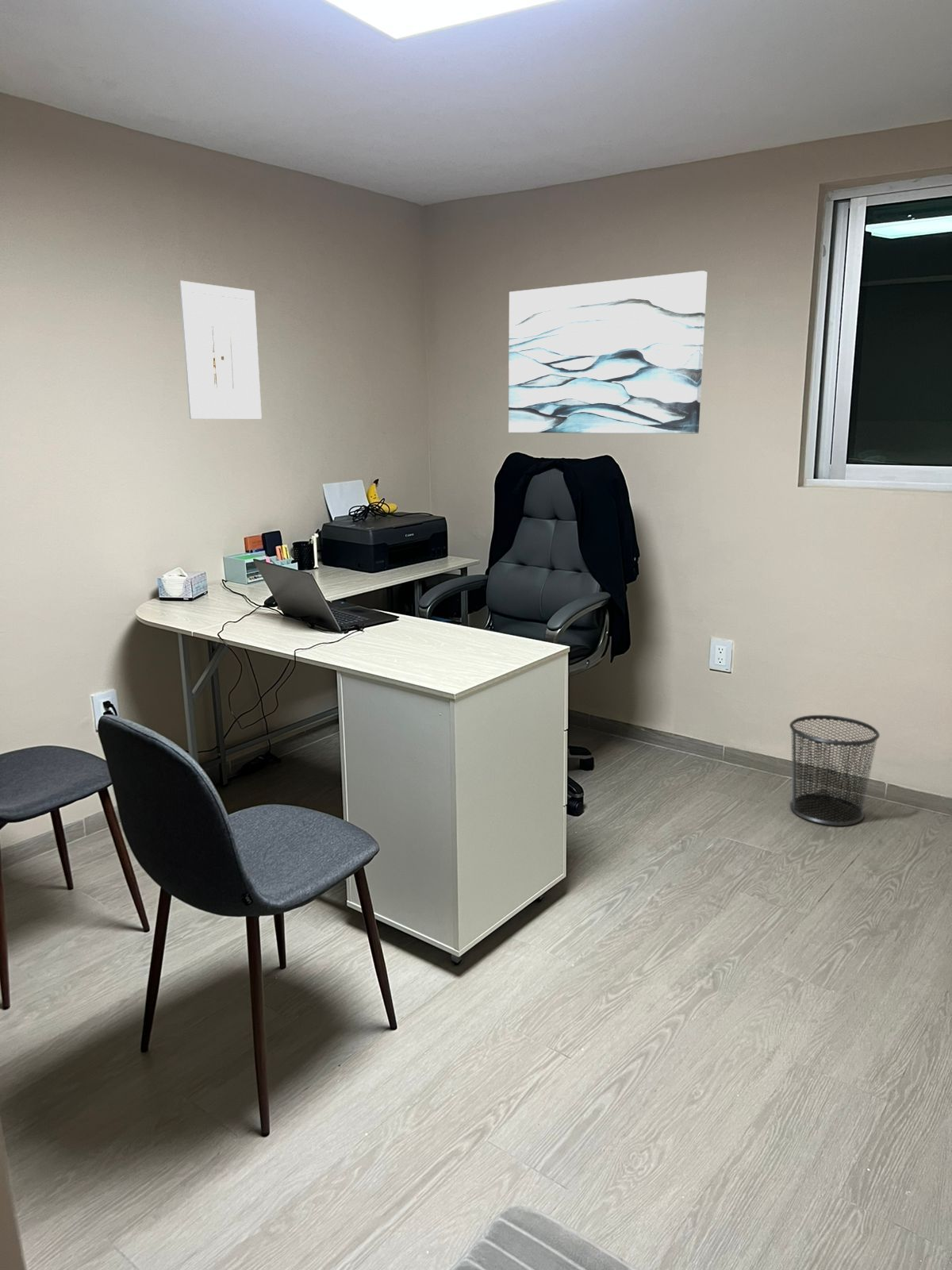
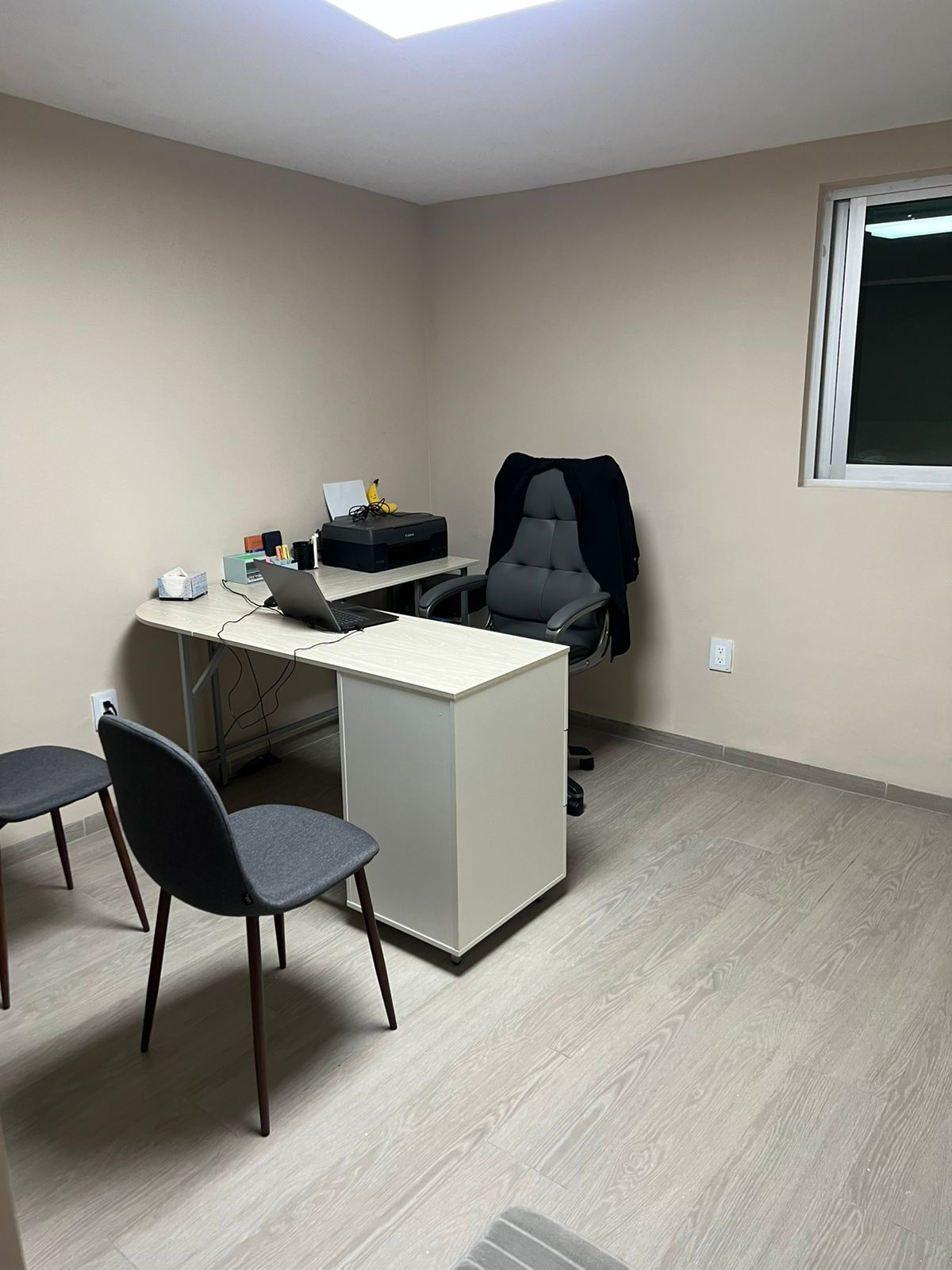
- wall art (599, 359)
- wall art (222, 353)
- waste bin (830, 769)
